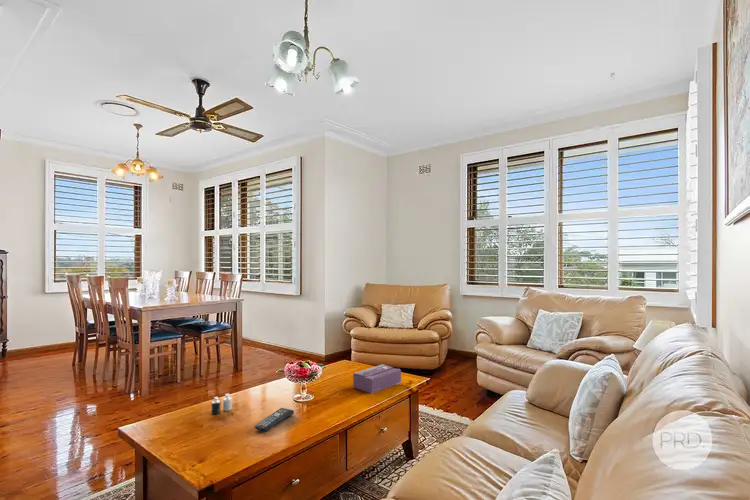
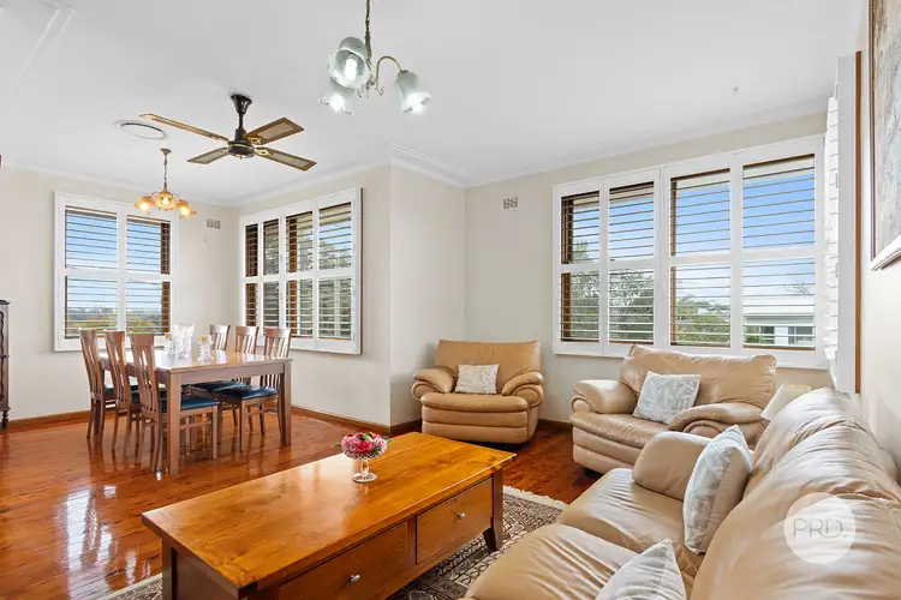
- tissue box (377, 377)
- candle (223, 403)
- remote control (275, 418)
